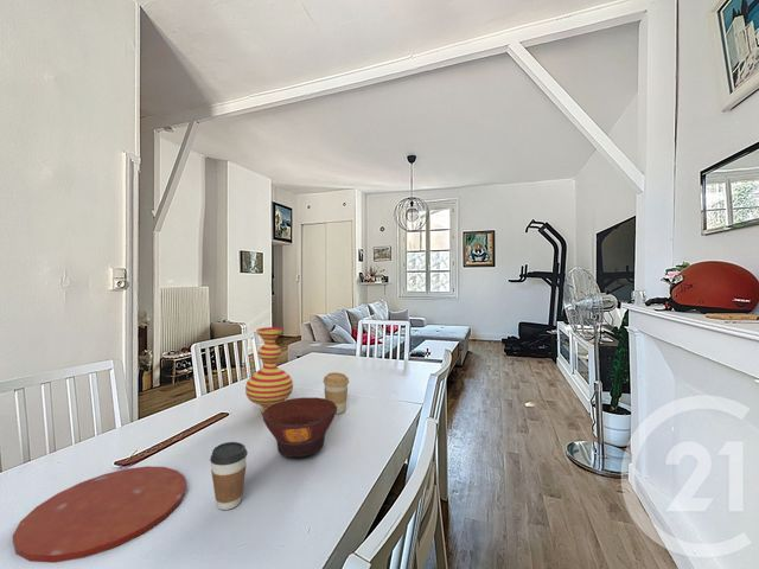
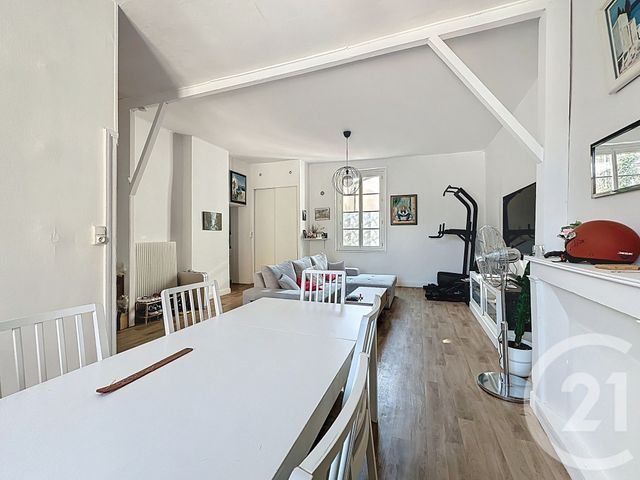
- coffee cup (229, 475)
- coffee cup (336, 392)
- vase (269, 370)
- bowl (300, 429)
- plate (109, 505)
